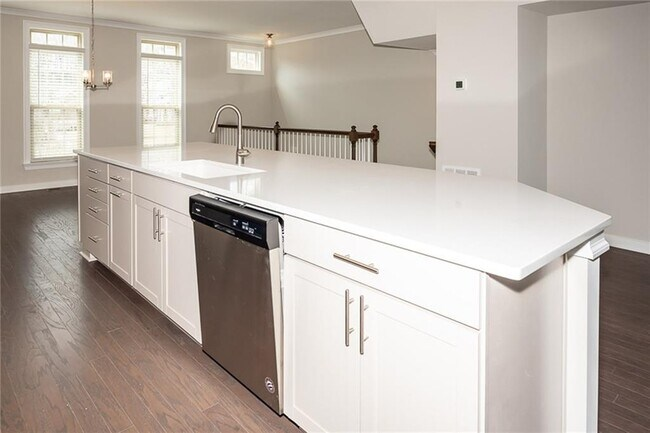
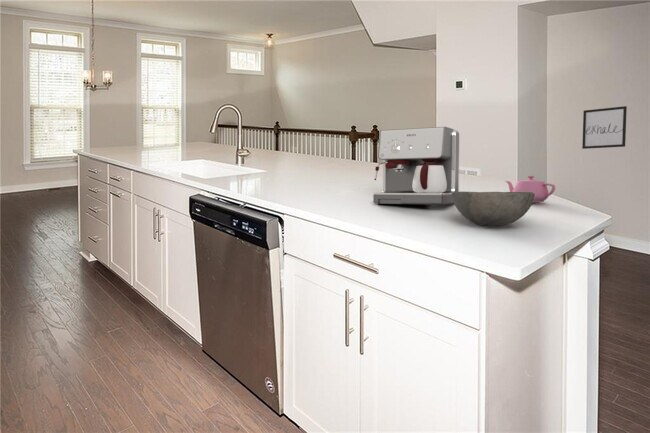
+ coffee maker (415, 166)
+ bowl (491, 208)
+ wall art (603, 128)
+ teapot (528, 188)
